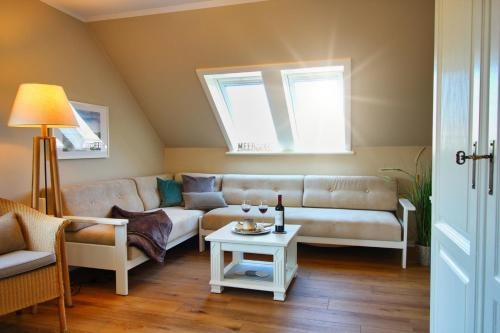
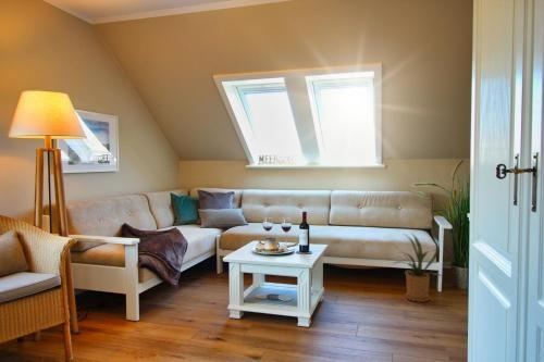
+ house plant (413, 267)
